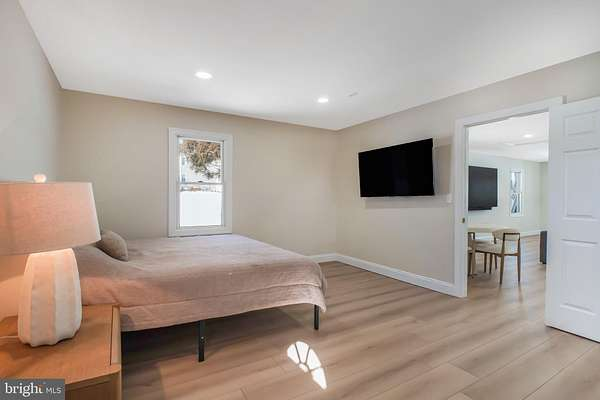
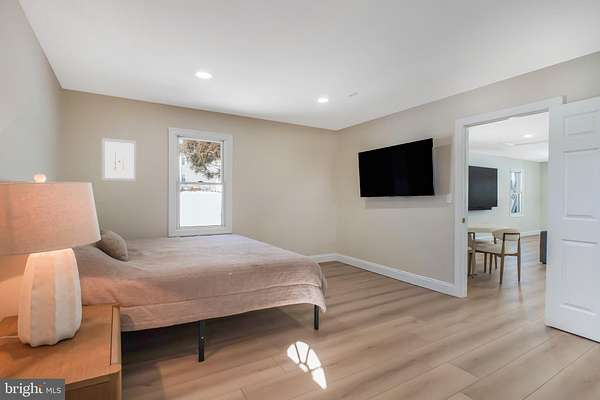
+ wall art (119, 160)
